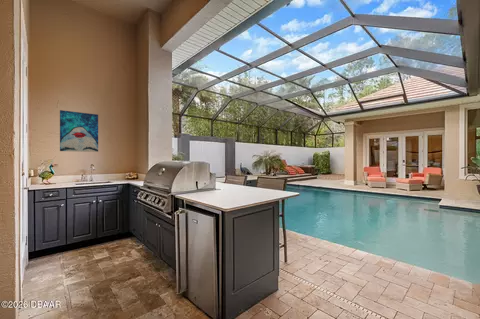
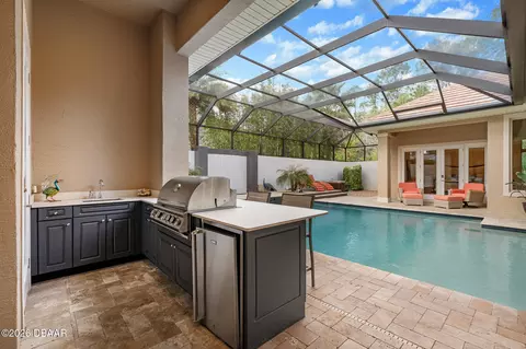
- wall art (79, 132)
